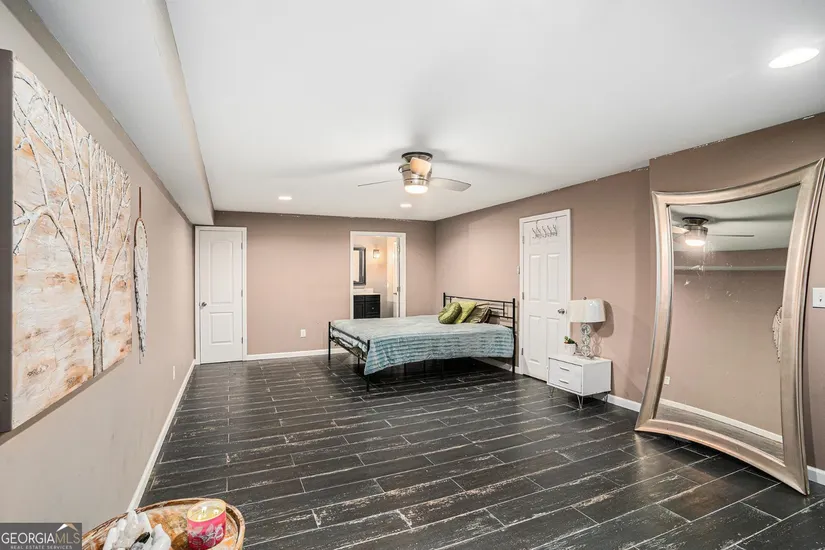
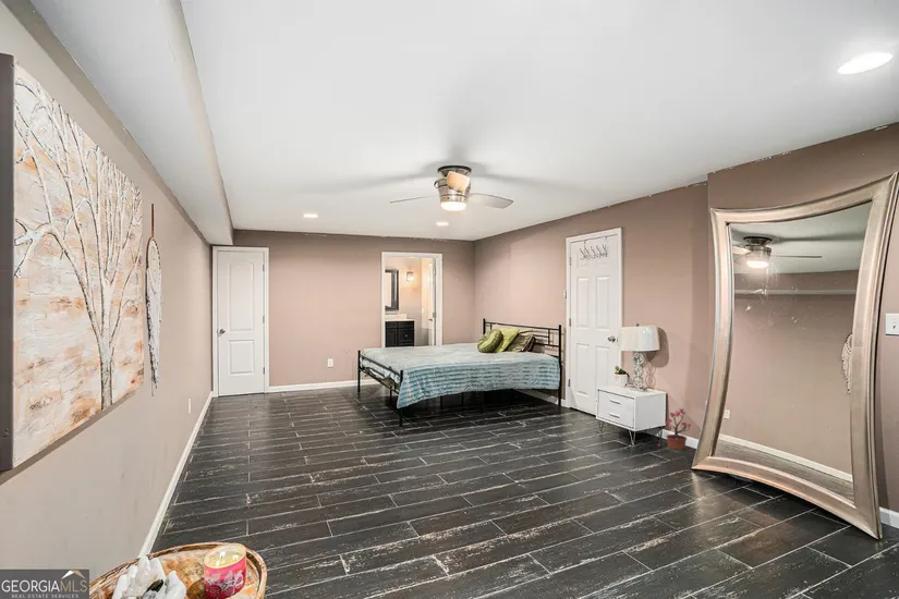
+ potted plant (673, 427)
